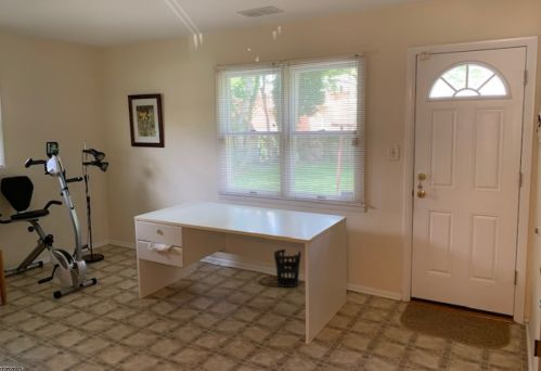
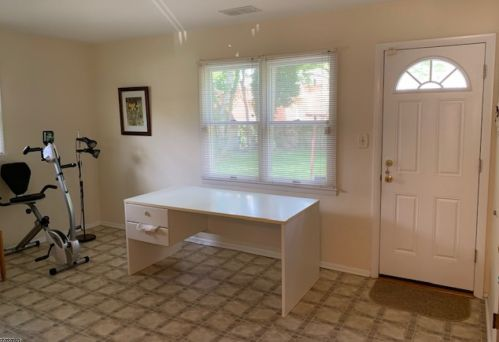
- wastebasket (287, 268)
